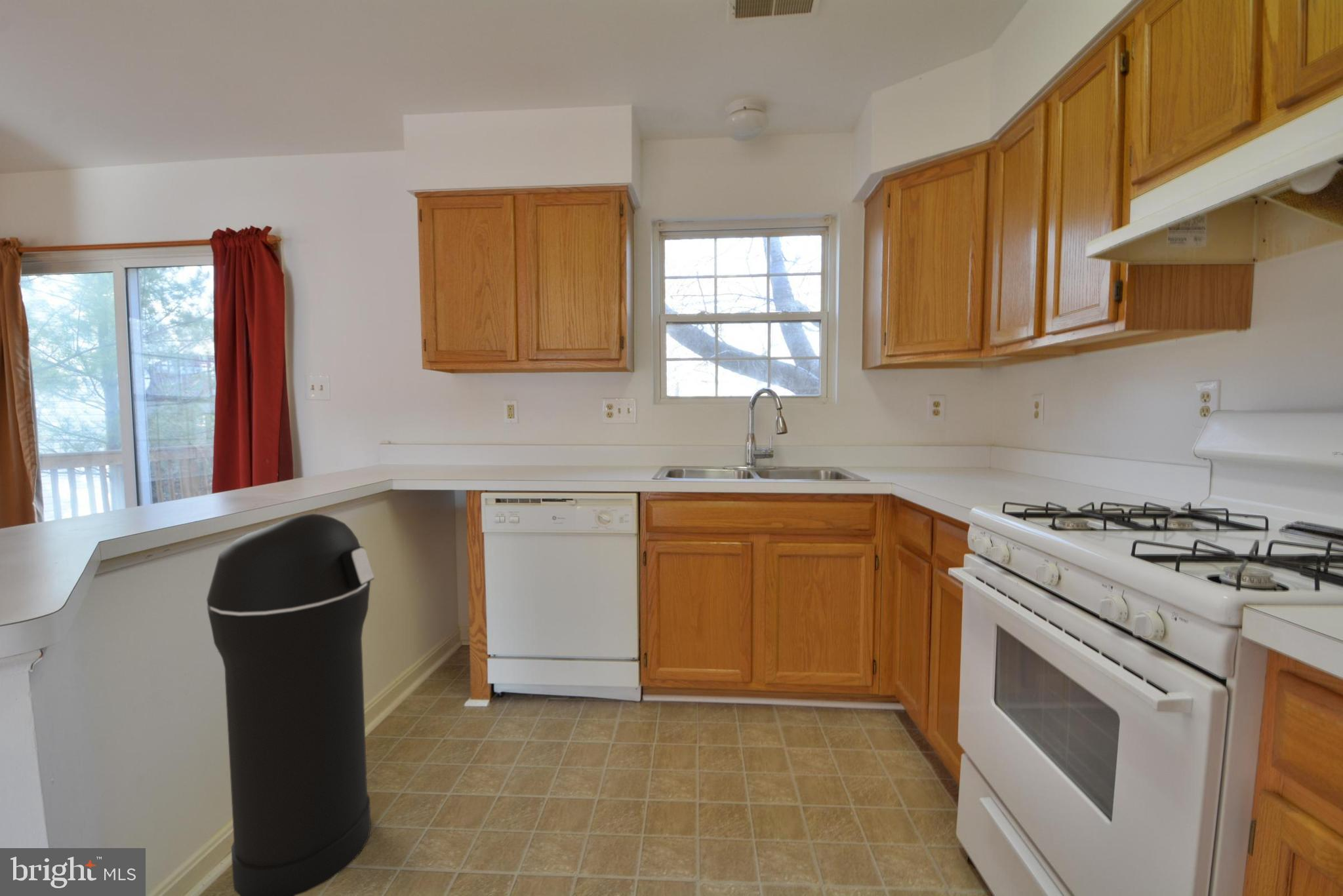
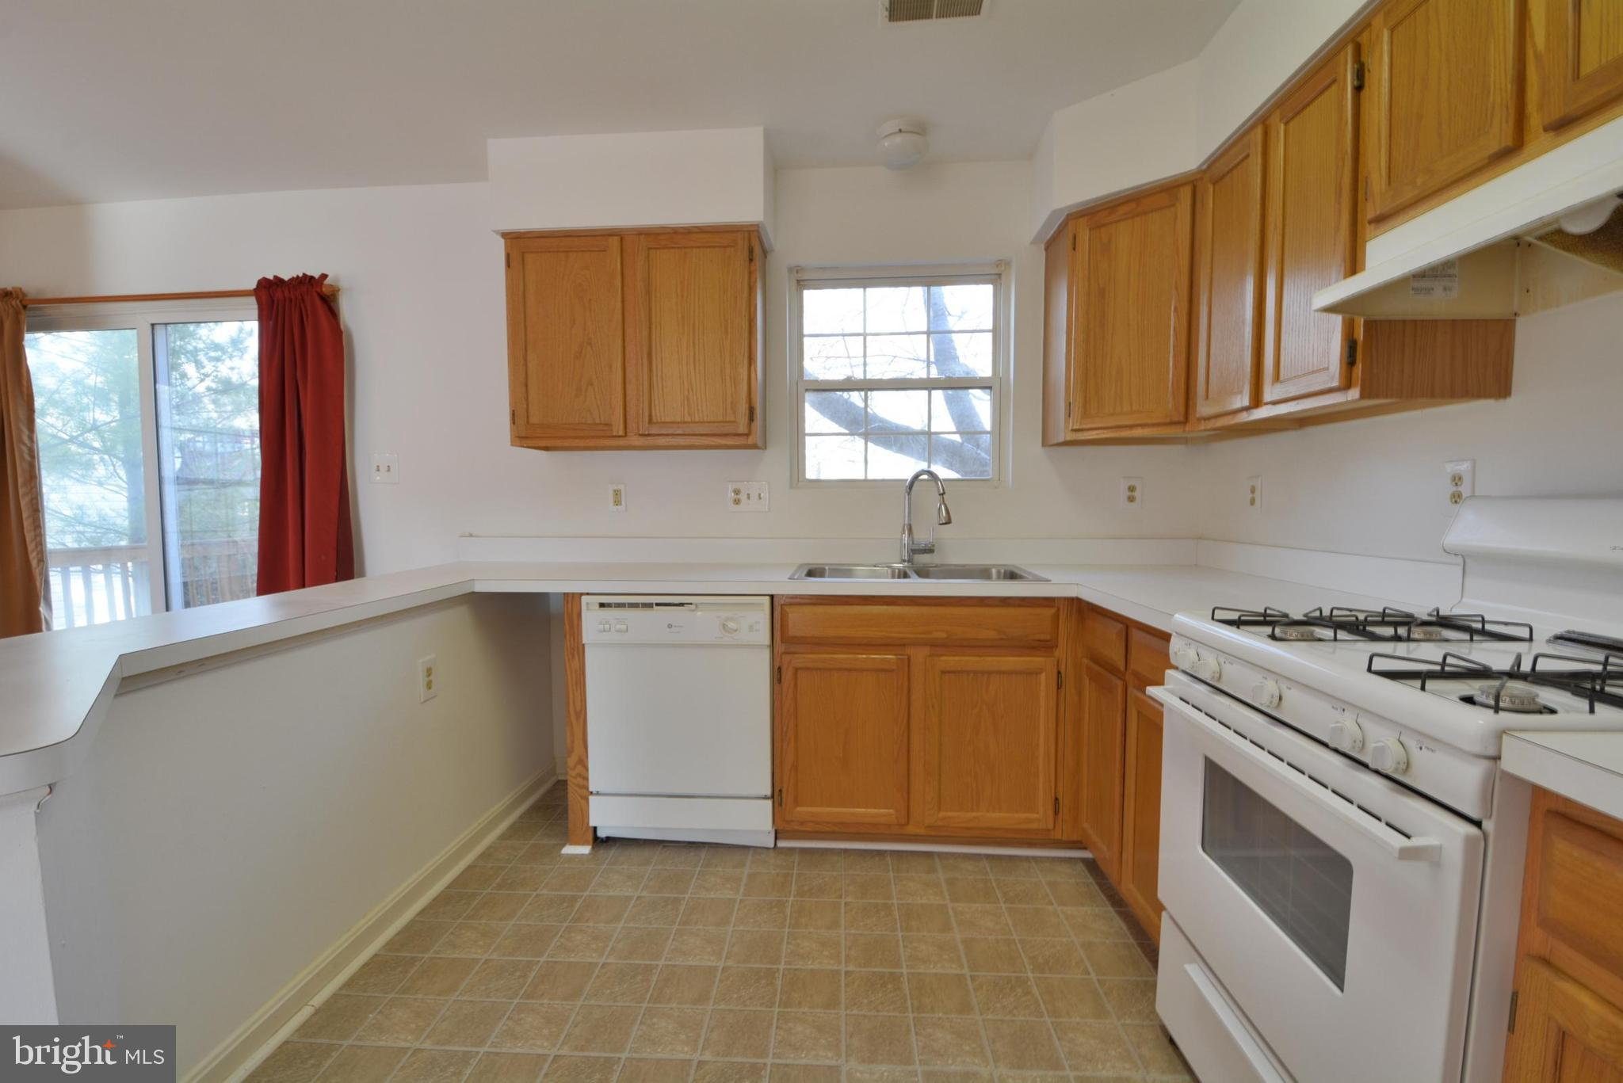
- trash can (303, 686)
